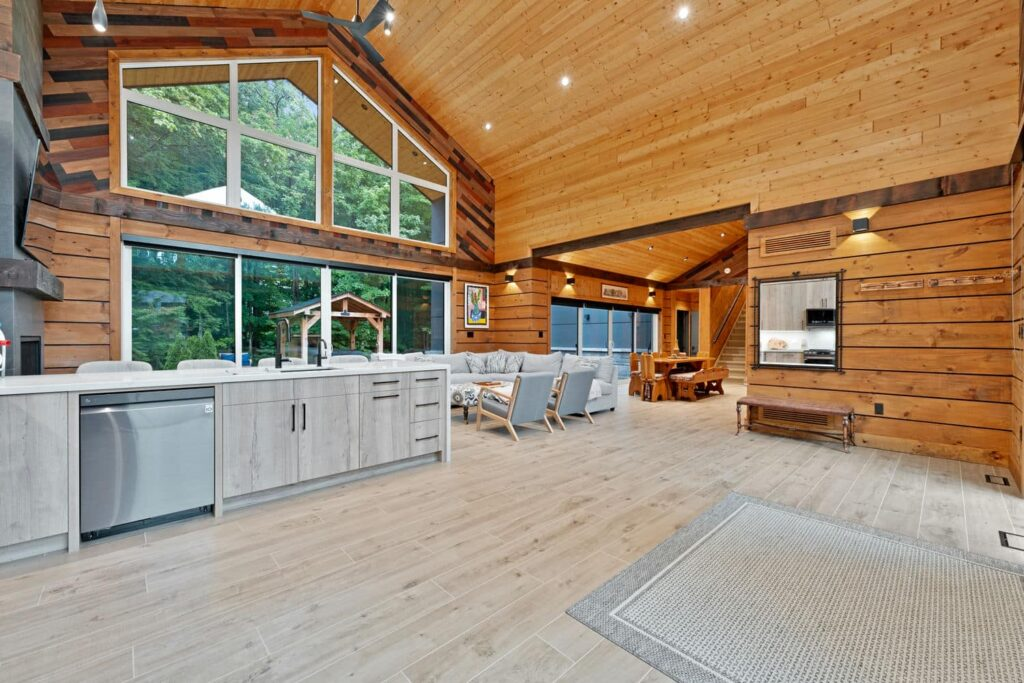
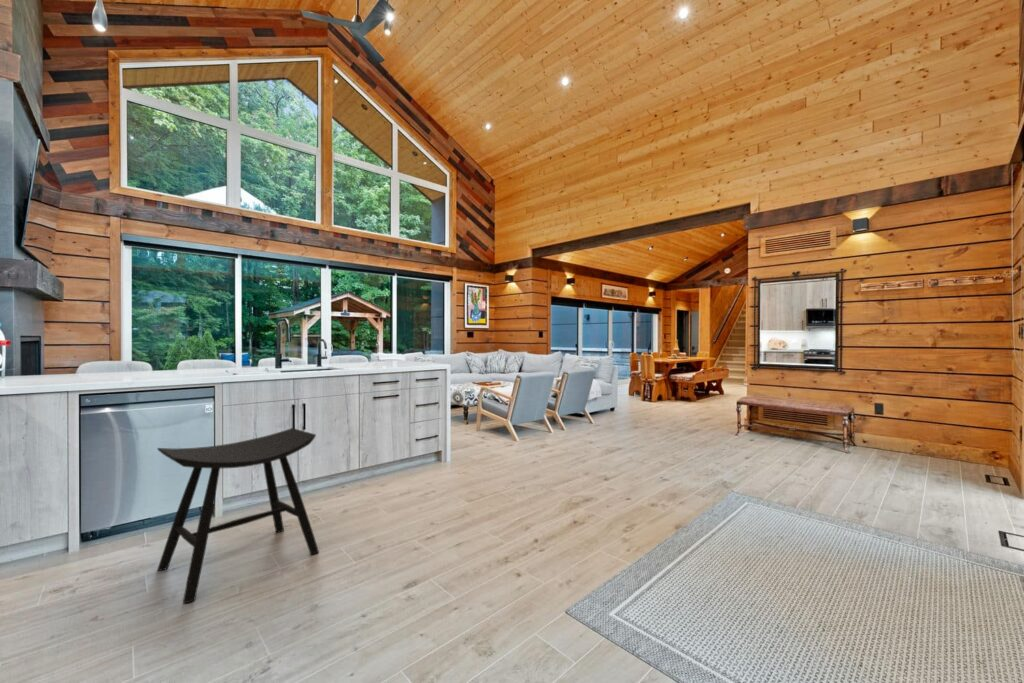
+ stool (247, 516)
